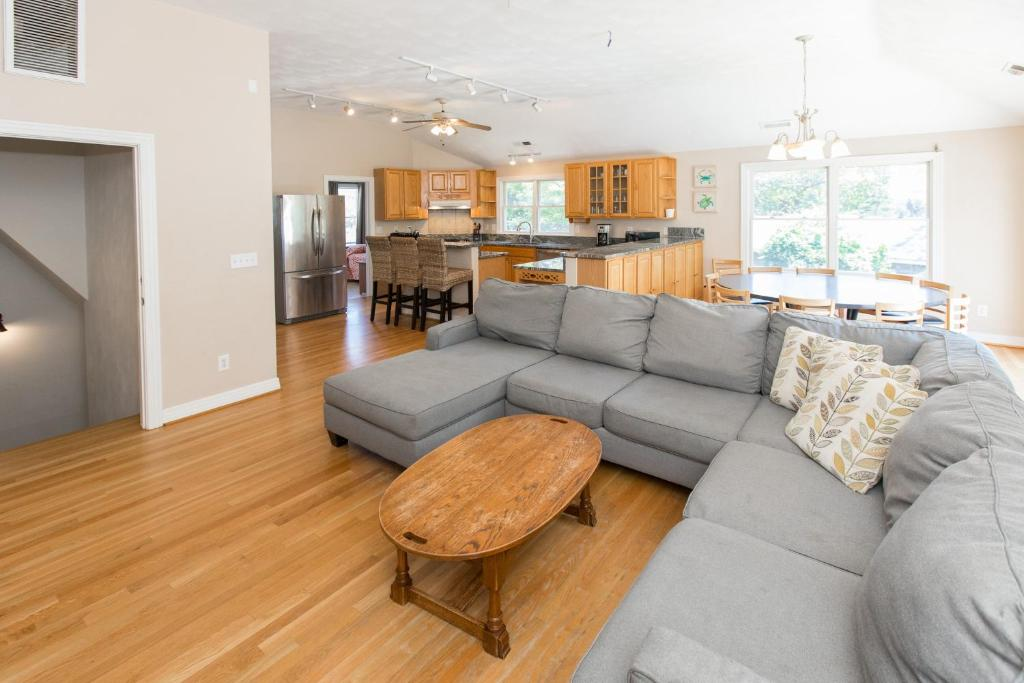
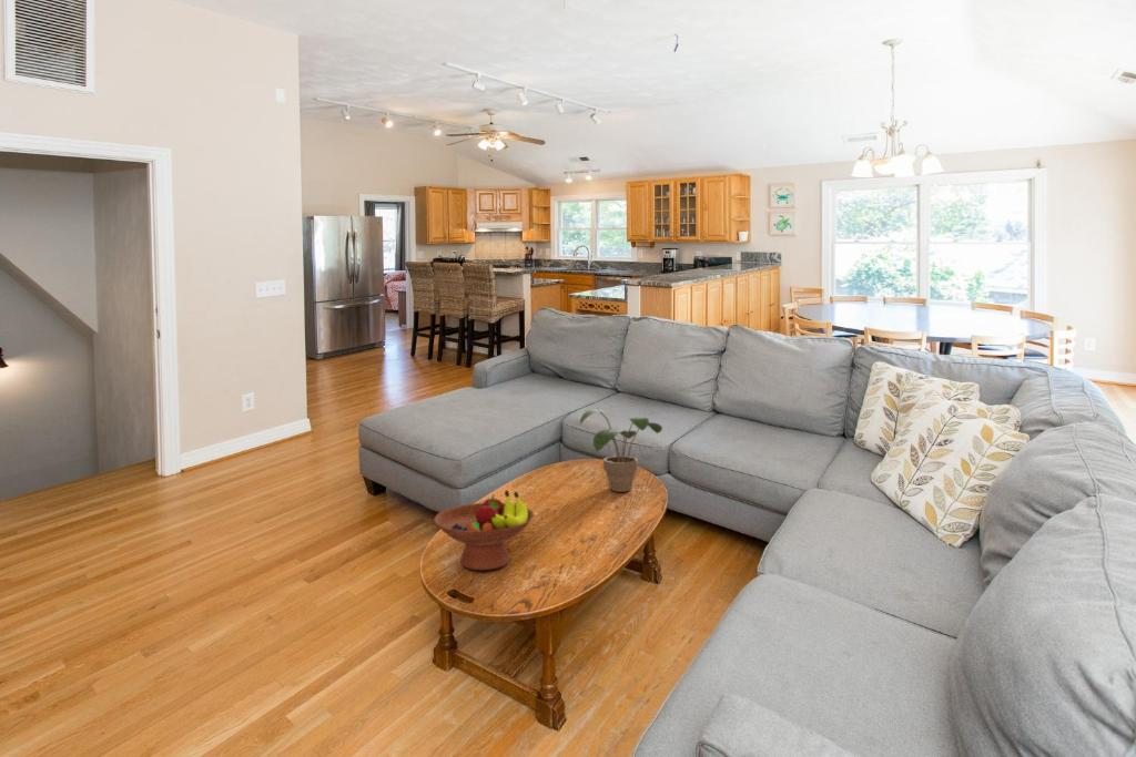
+ potted plant (622, 448)
+ fruit bowl (484, 530)
